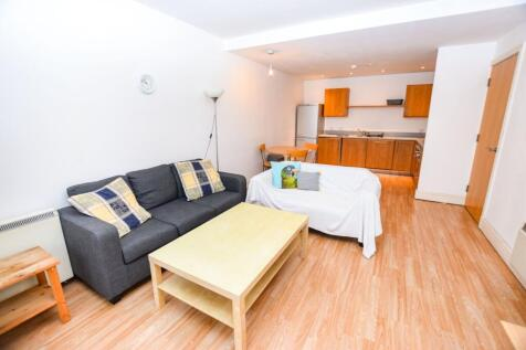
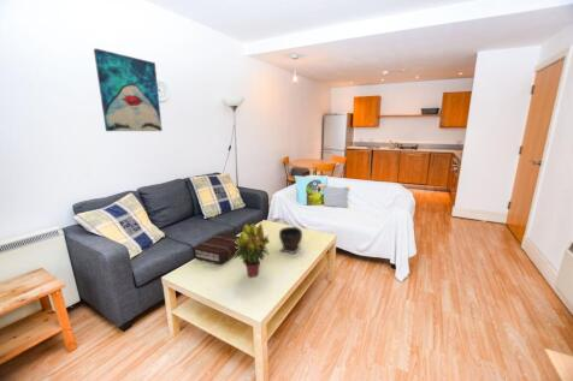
+ potted plant (250, 249)
+ wall art (131, 95)
+ book (224, 245)
+ bowl (290, 239)
